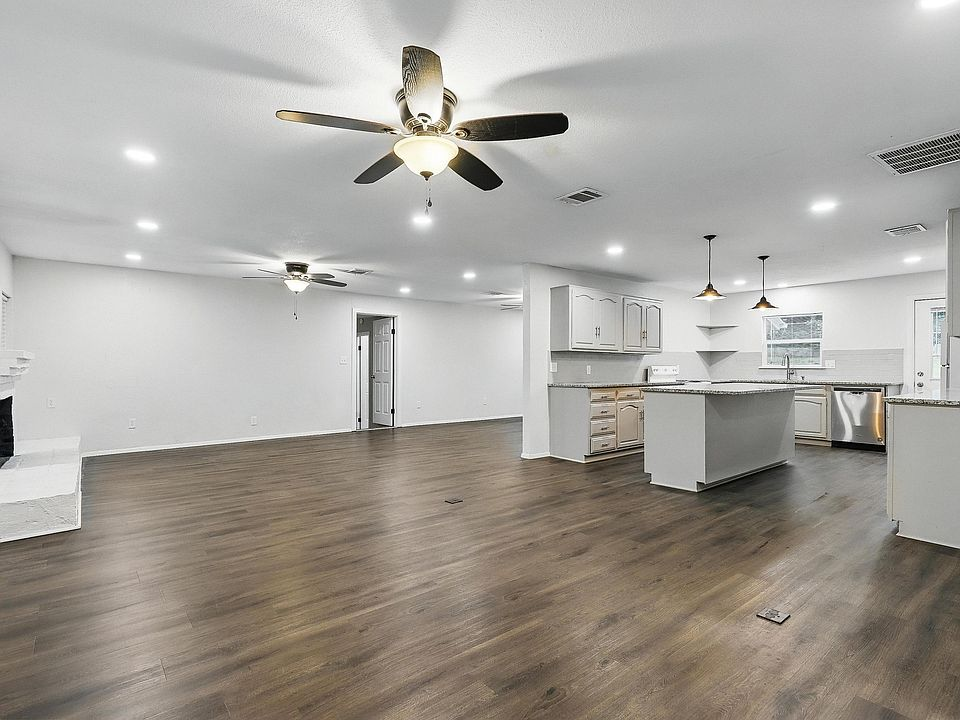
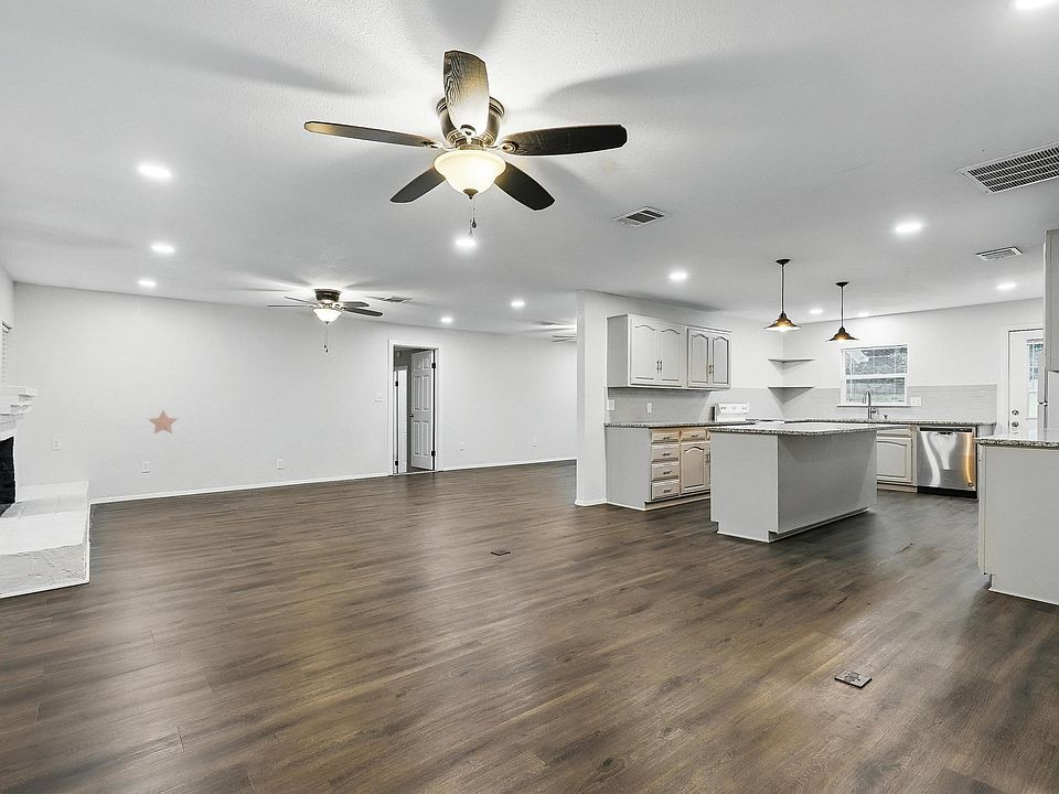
+ decorative star (163, 421)
